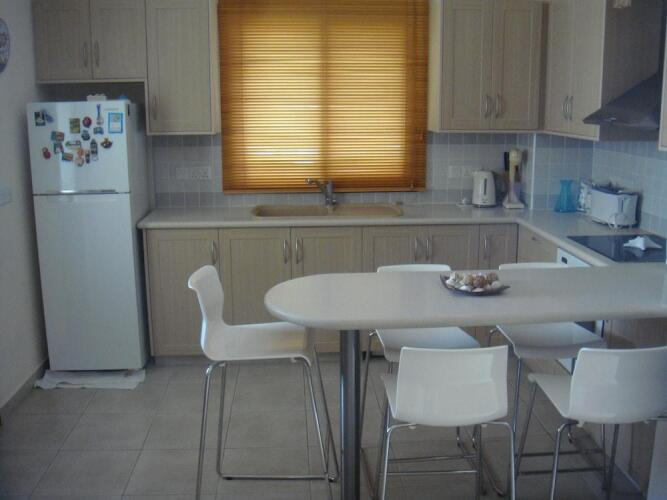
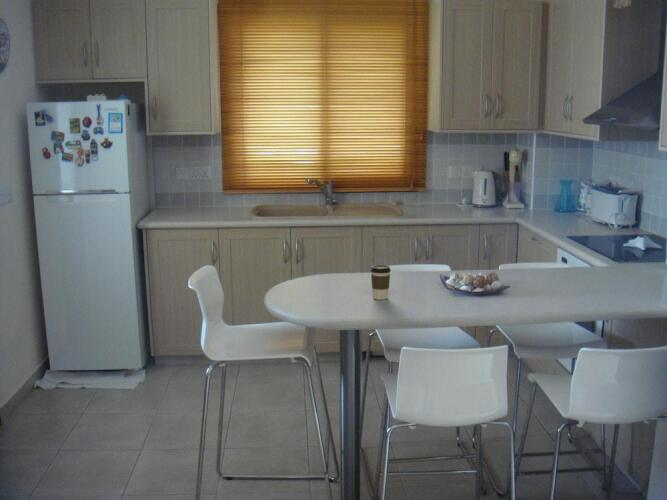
+ coffee cup (380, 282)
